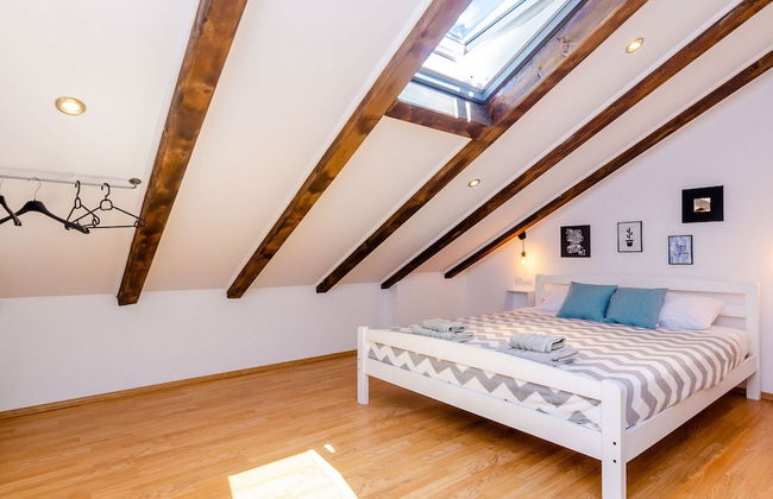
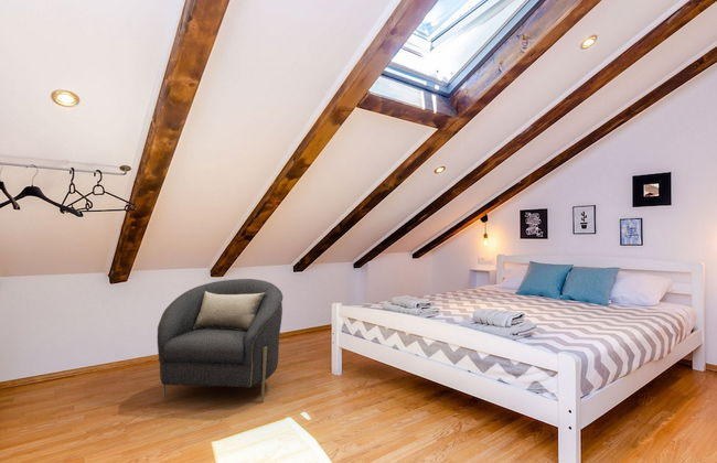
+ armchair (225, 335)
